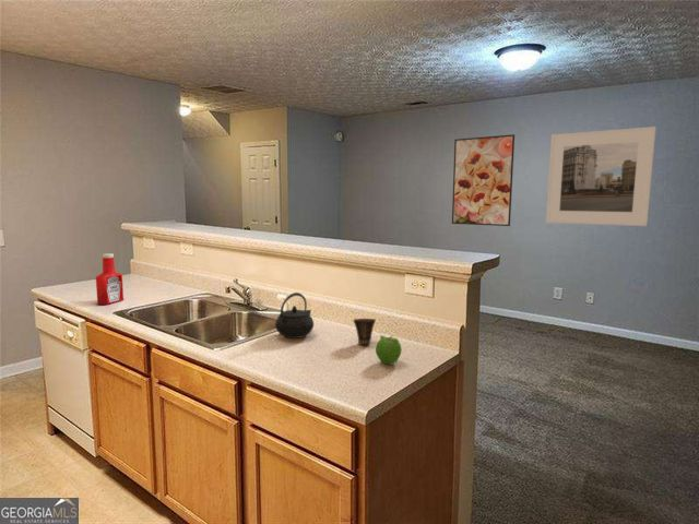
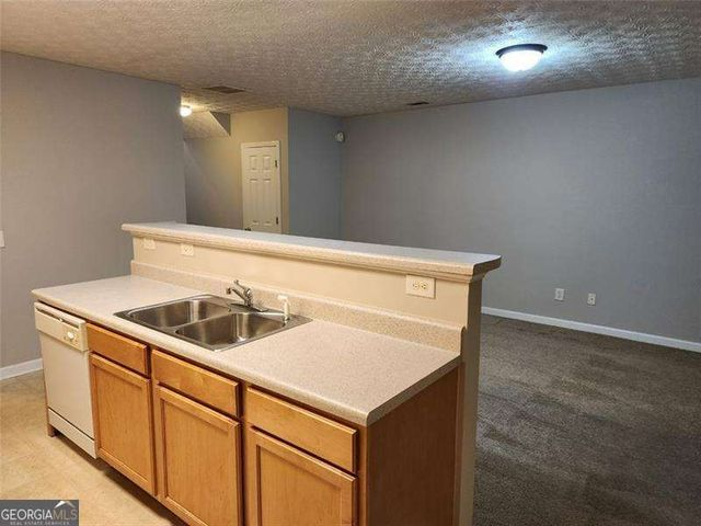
- fruit (388, 348)
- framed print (596, 178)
- cup (364, 330)
- soap bottle (109, 277)
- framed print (482, 181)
- kettle (296, 313)
